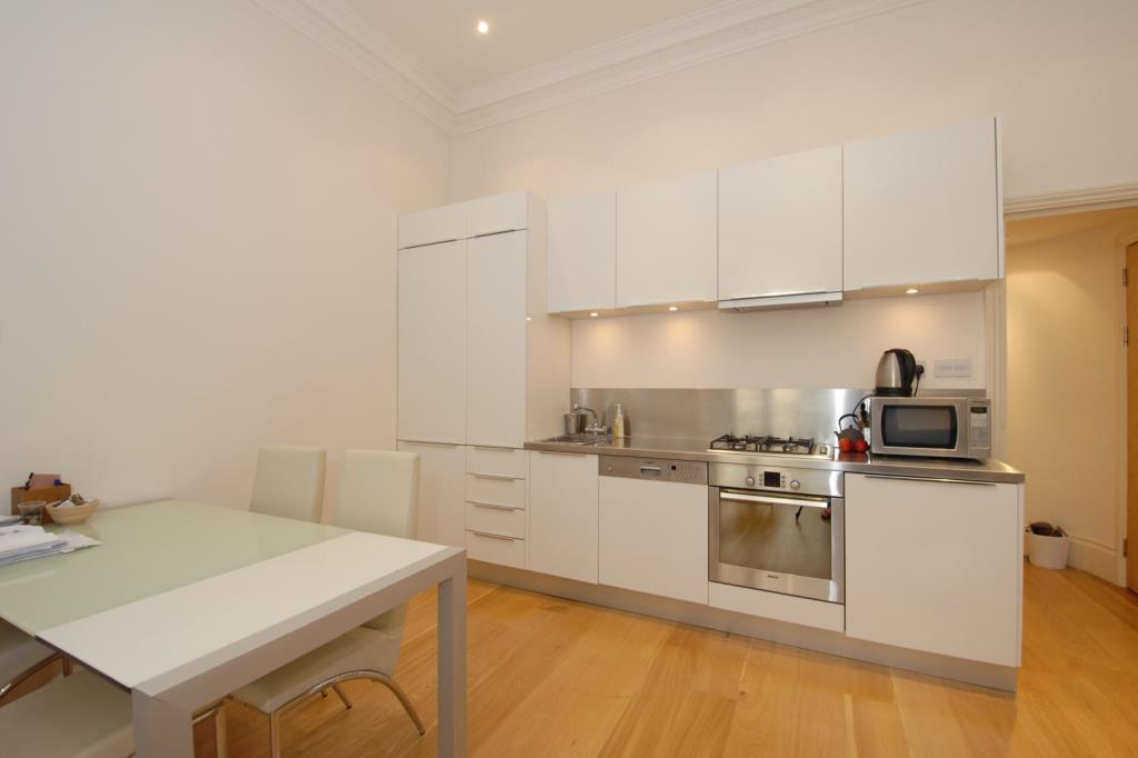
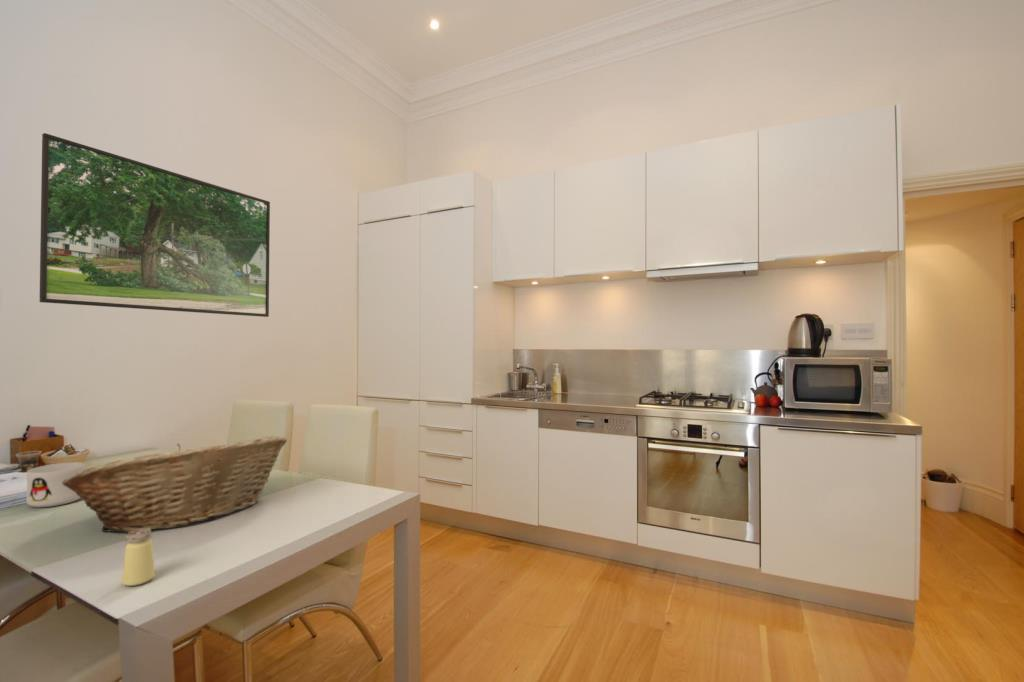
+ fruit basket (188, 474)
+ mug (65, 486)
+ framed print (176, 242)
+ saltshaker (138, 555)
